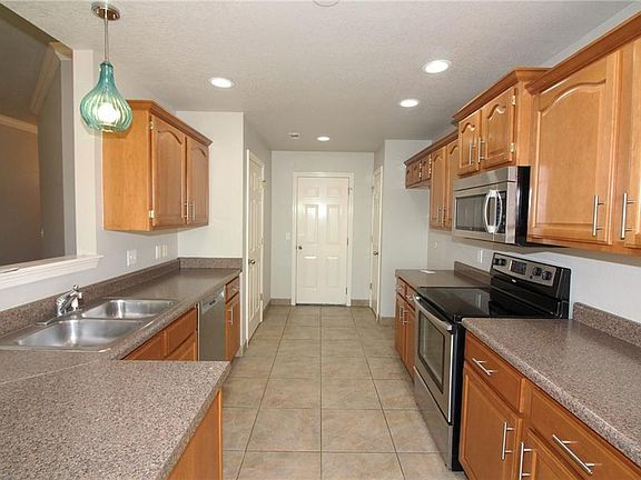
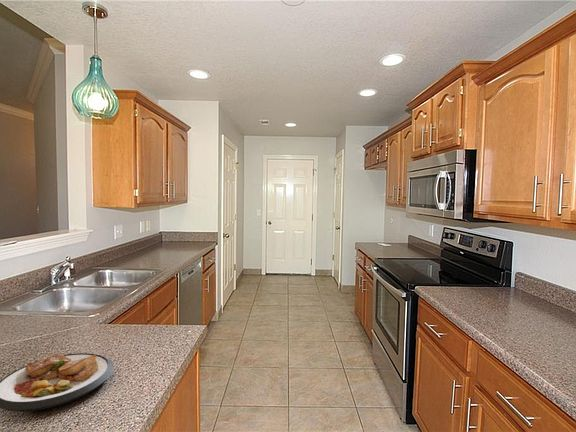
+ plate (56, 375)
